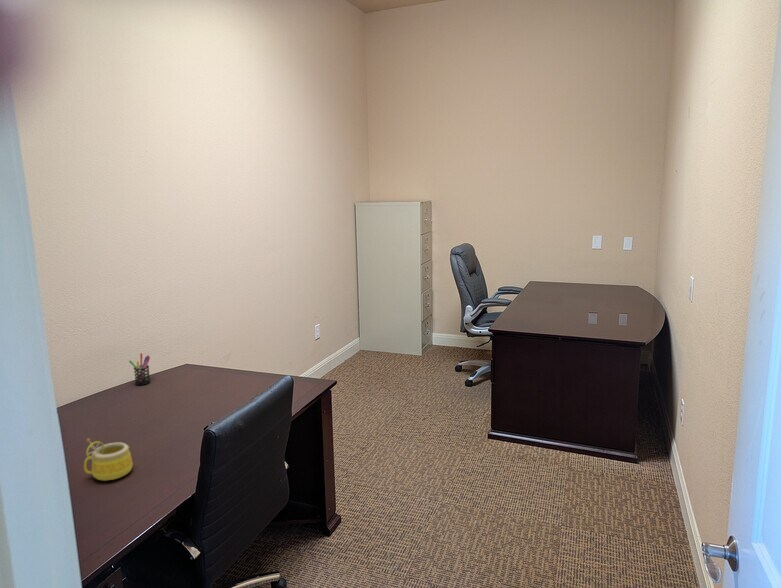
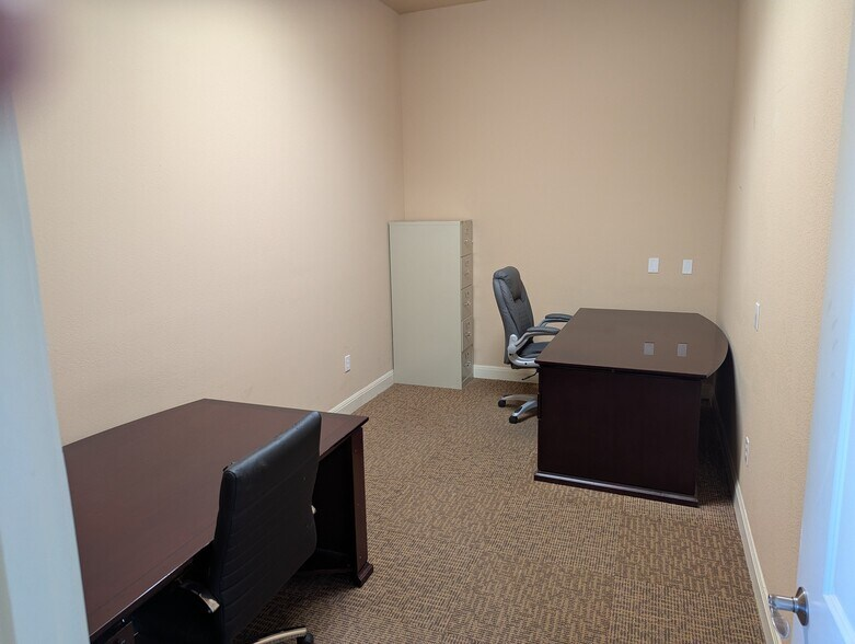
- pen holder (139, 369)
- mug (107, 455)
